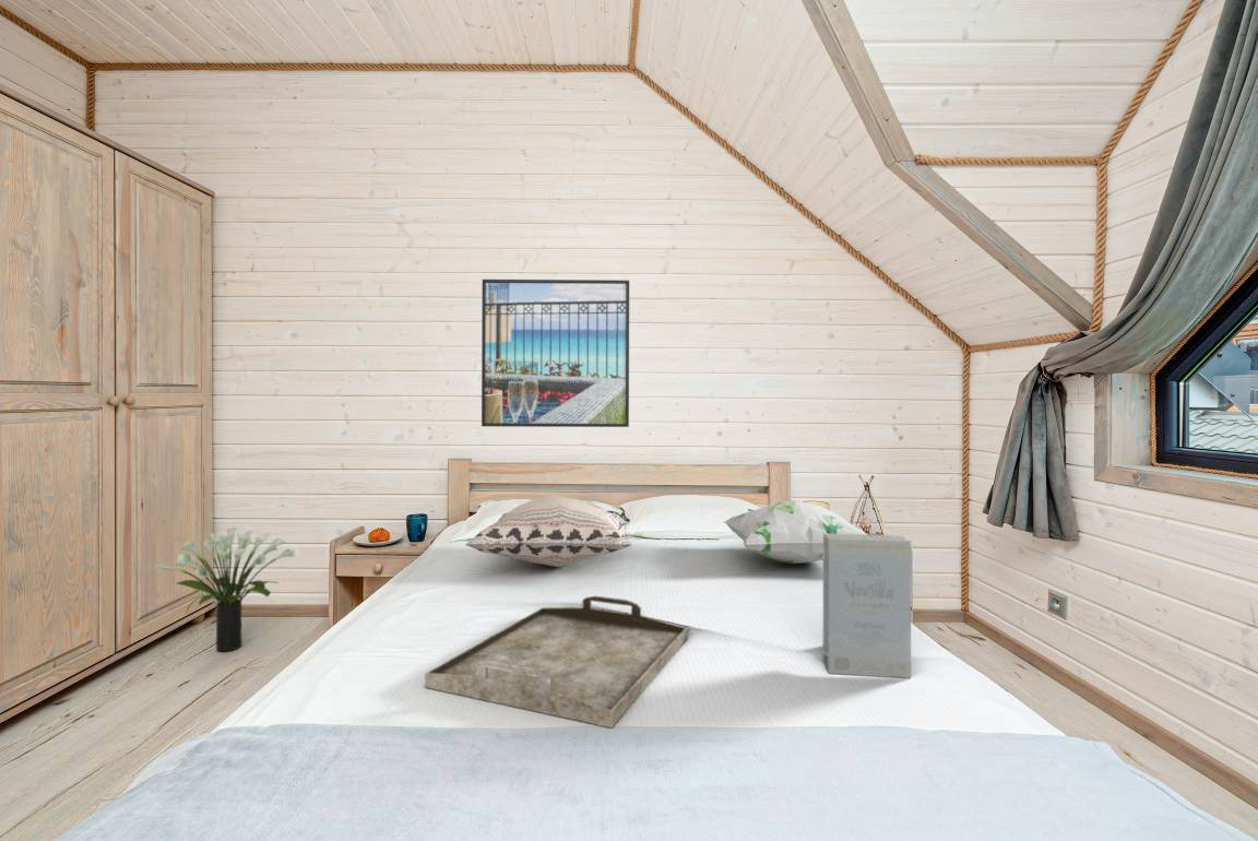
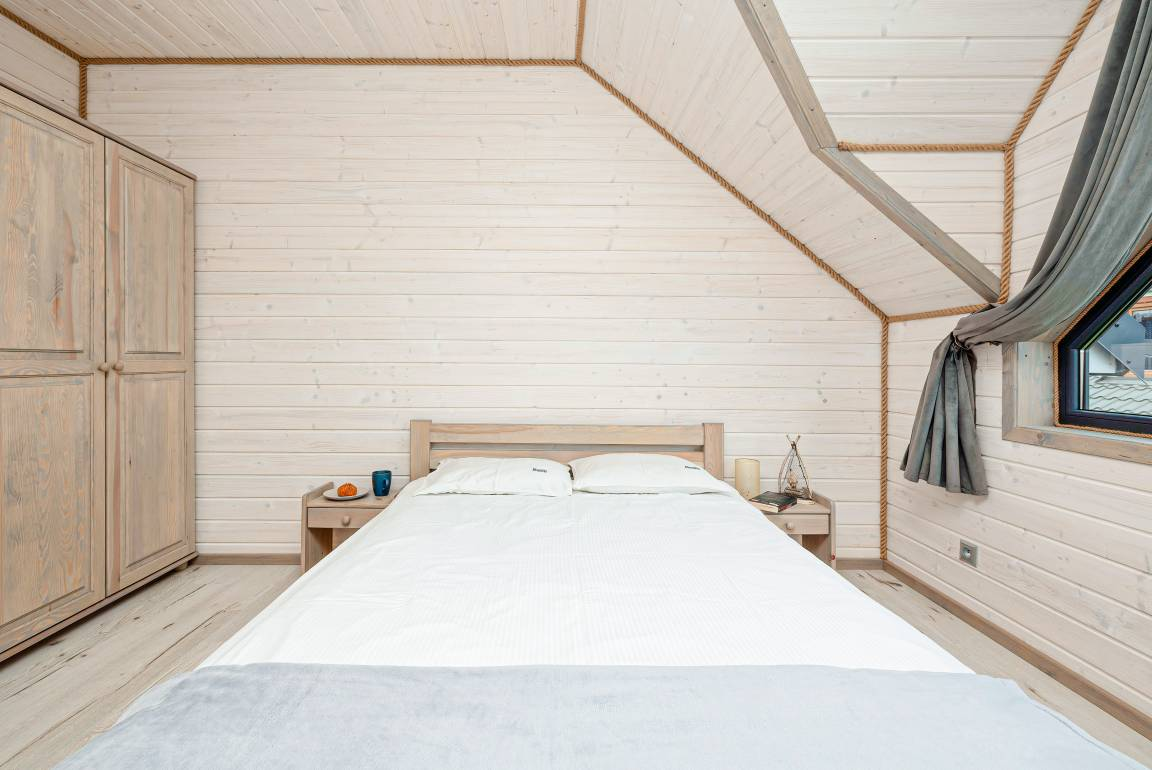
- potted plant (225, 588)
- decorative pillow (796, 531)
- serving tray (569, 642)
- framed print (556, 353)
- book (865, 603)
- decorative pillow (557, 530)
